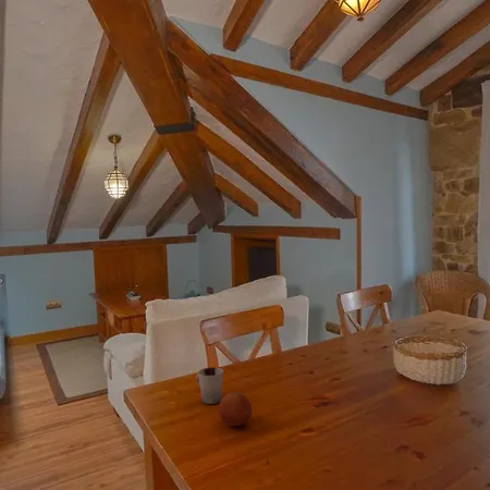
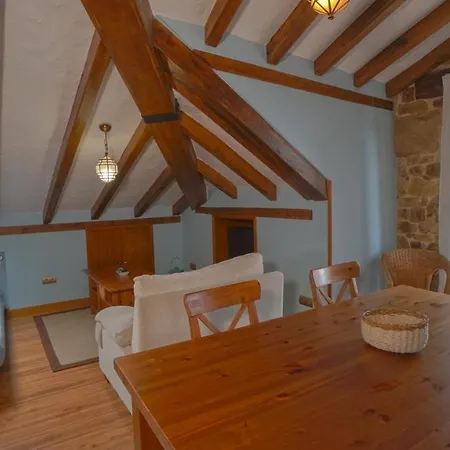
- cup (208, 384)
- fruit (235, 407)
